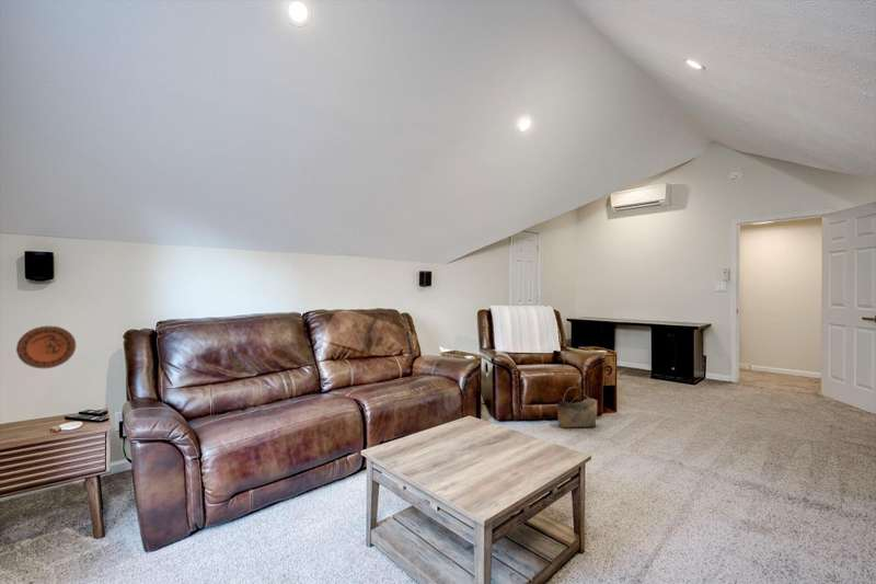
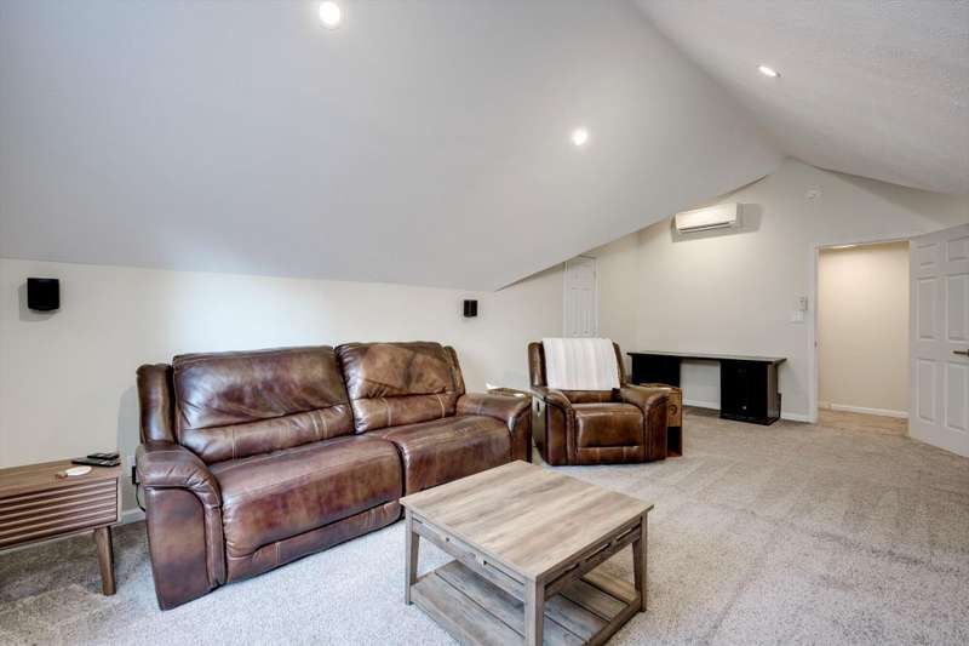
- basket (577, 408)
- decorative plate (47, 346)
